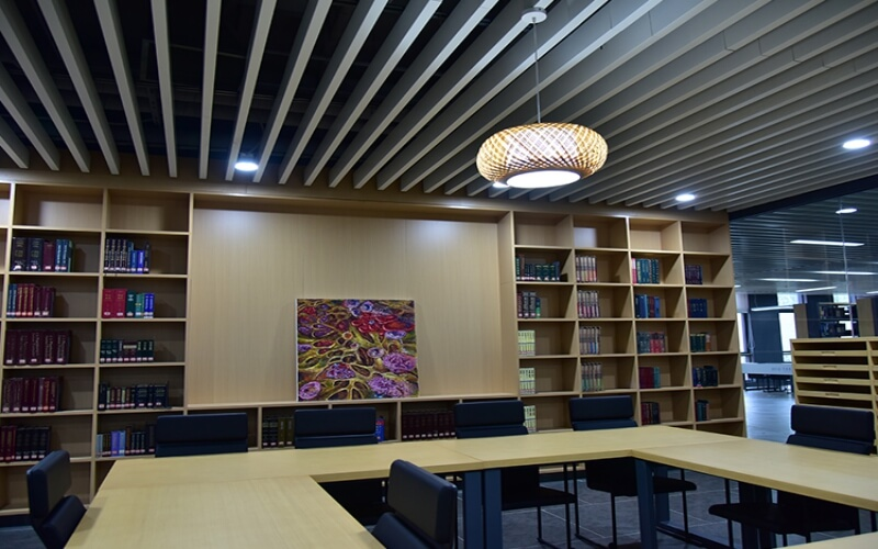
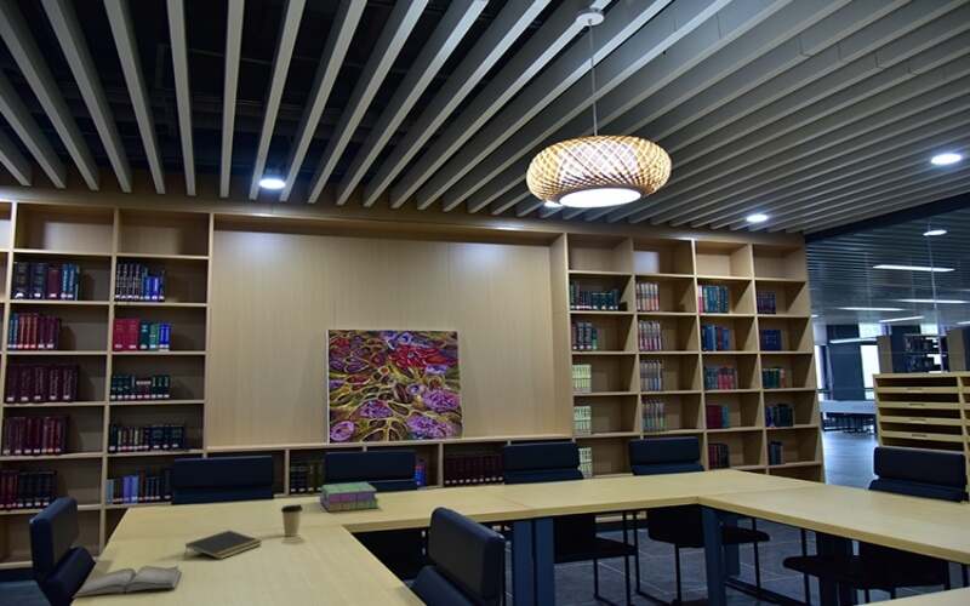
+ notepad (224, 543)
+ coffee cup (291, 520)
+ stack of books (348, 496)
+ hardback book (130, 579)
